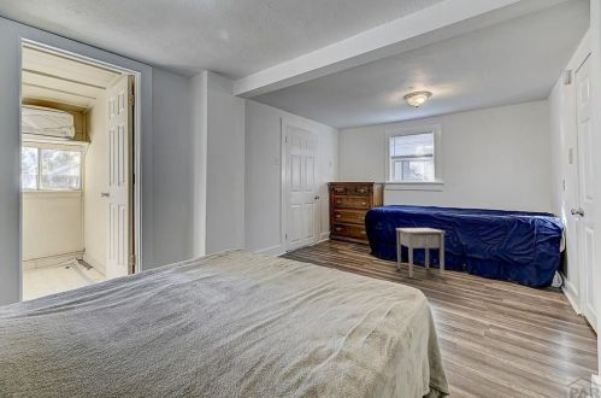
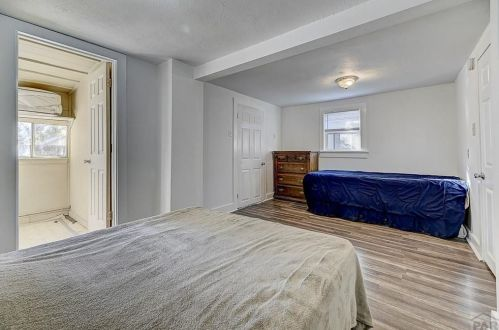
- nightstand (419, 247)
